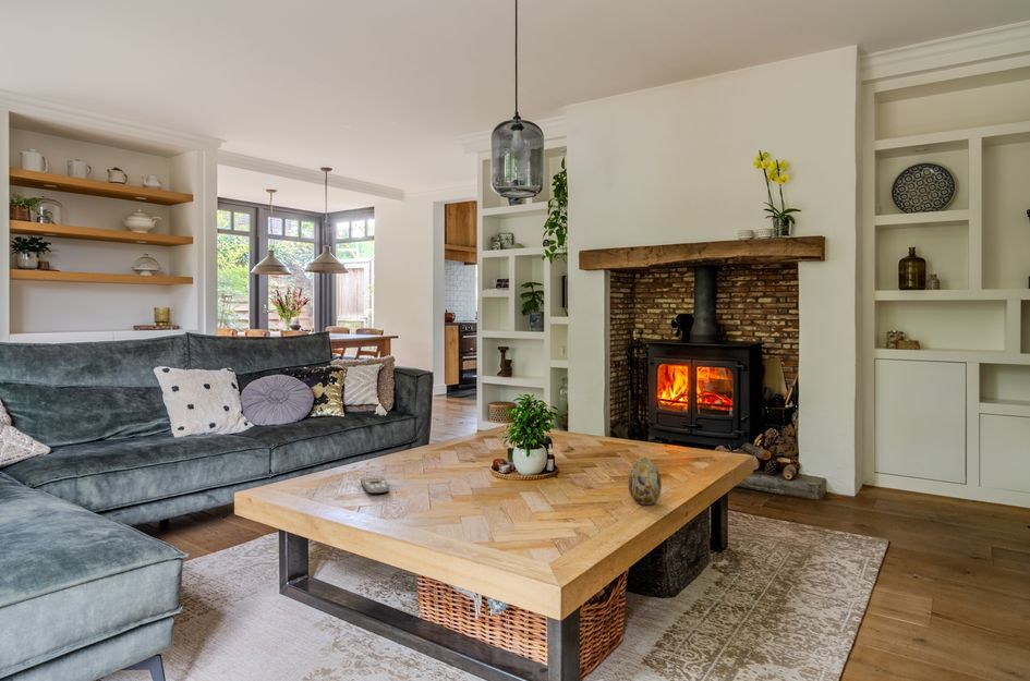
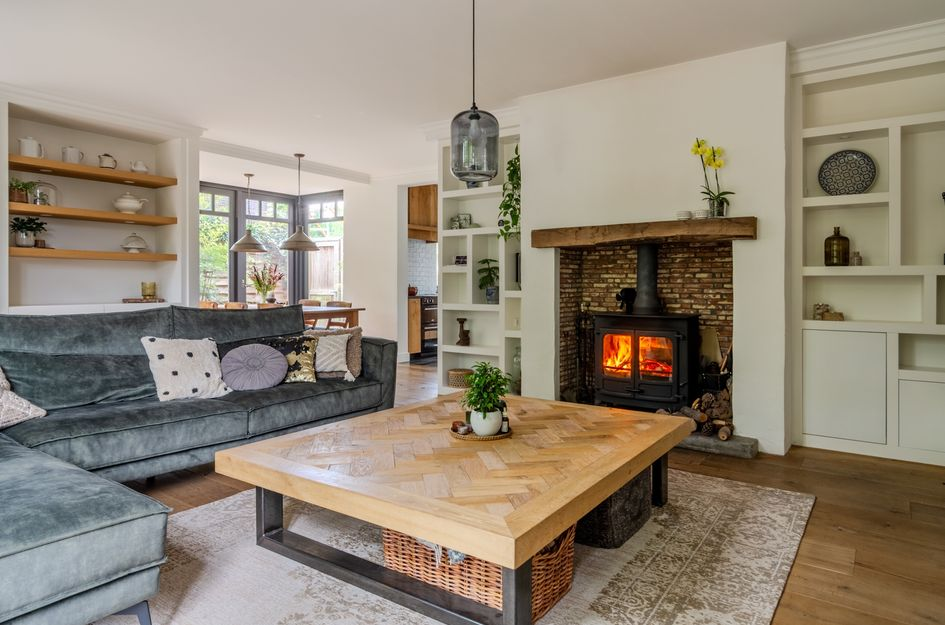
- remote control (375, 485)
- decorative egg (644, 479)
